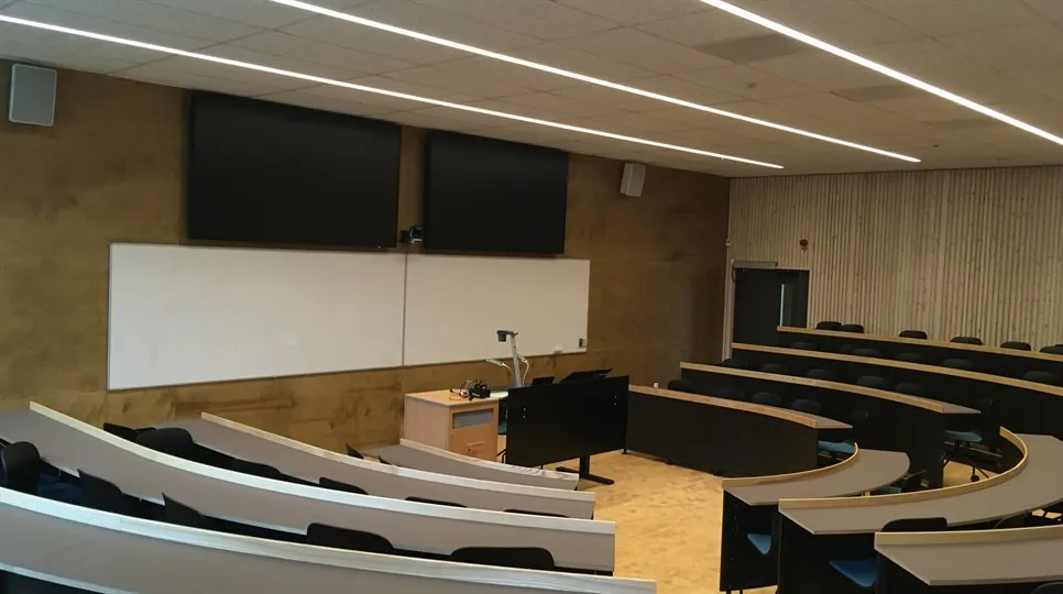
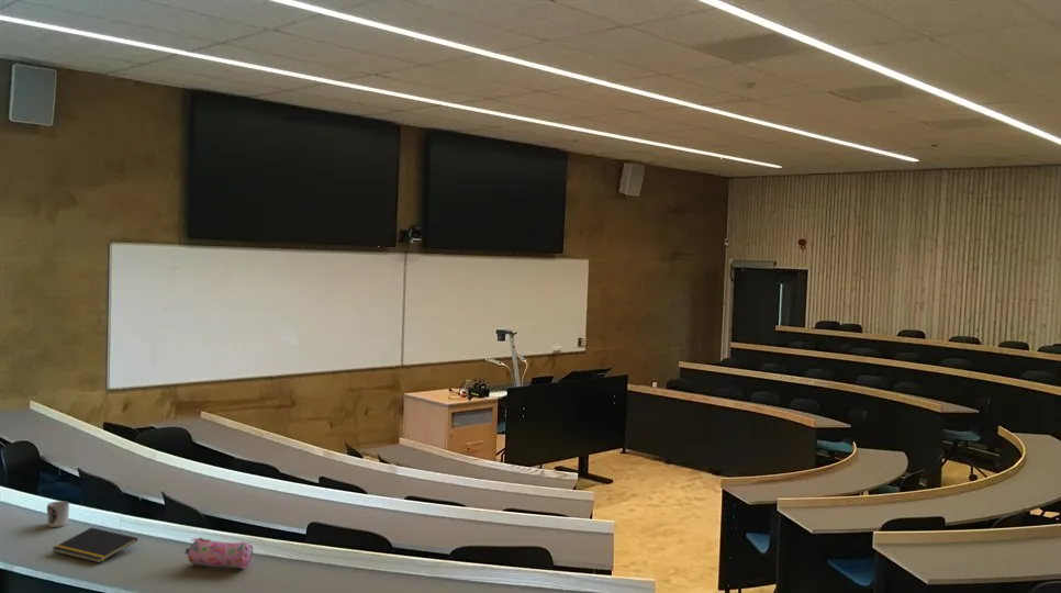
+ cup (55, 513)
+ notepad (94, 544)
+ pencil case (220, 552)
